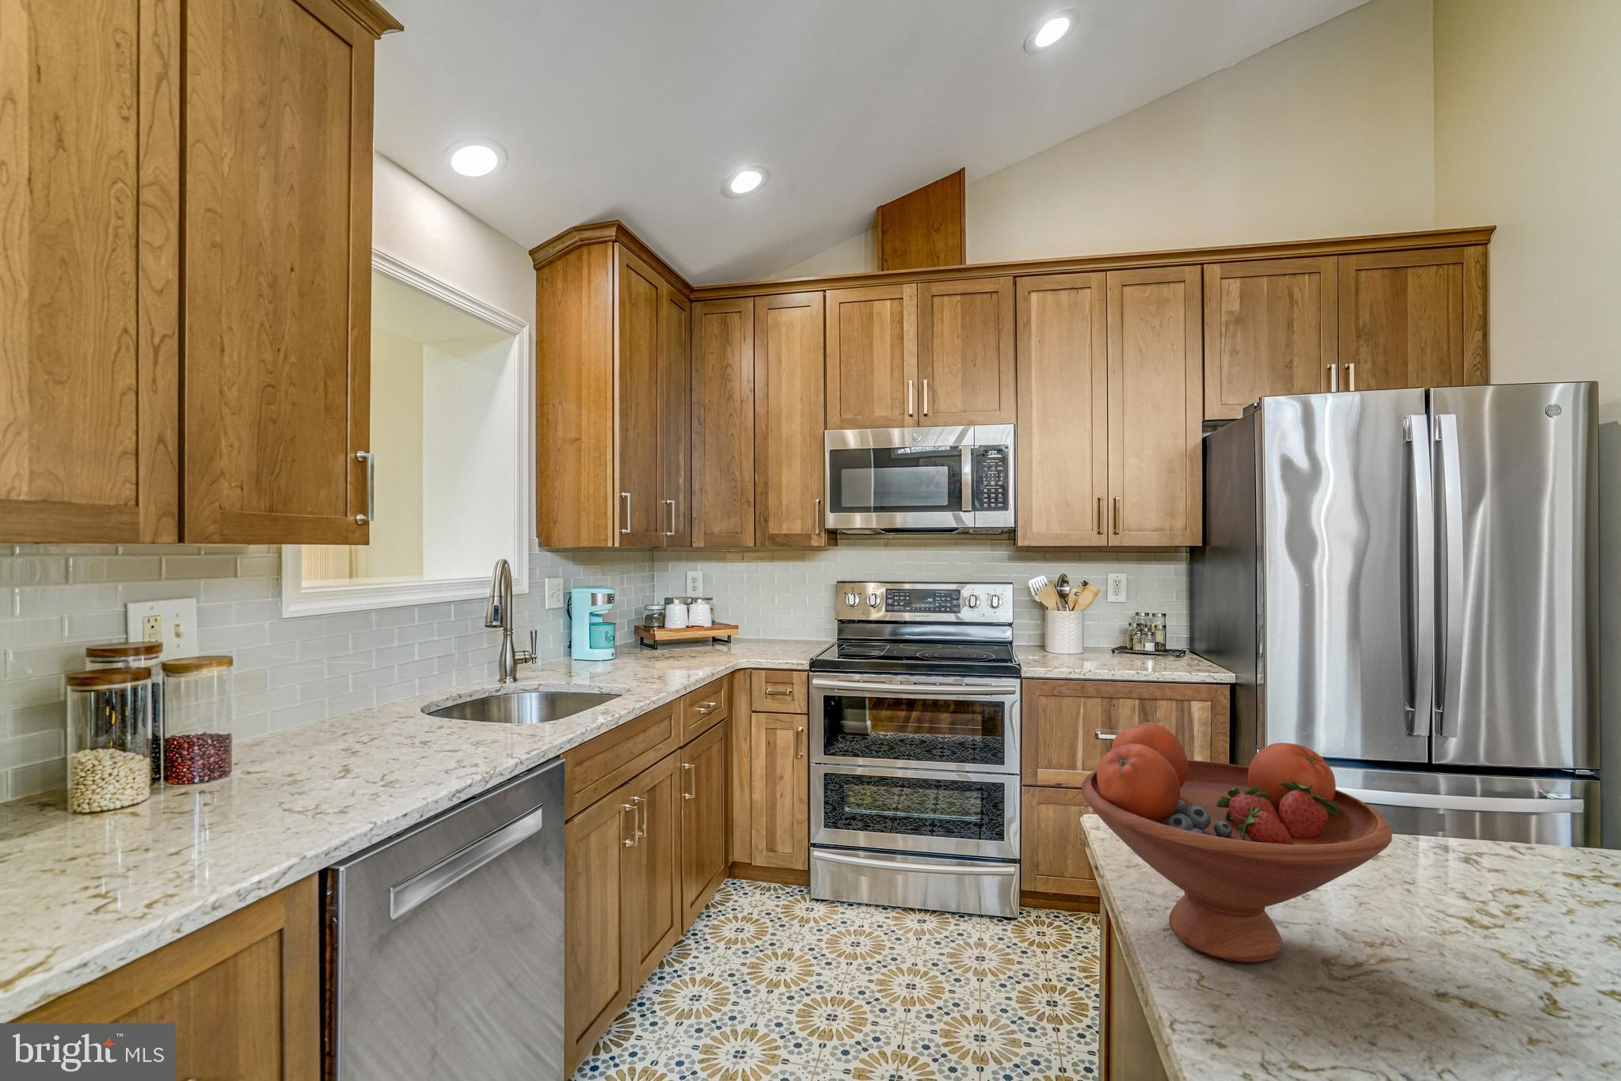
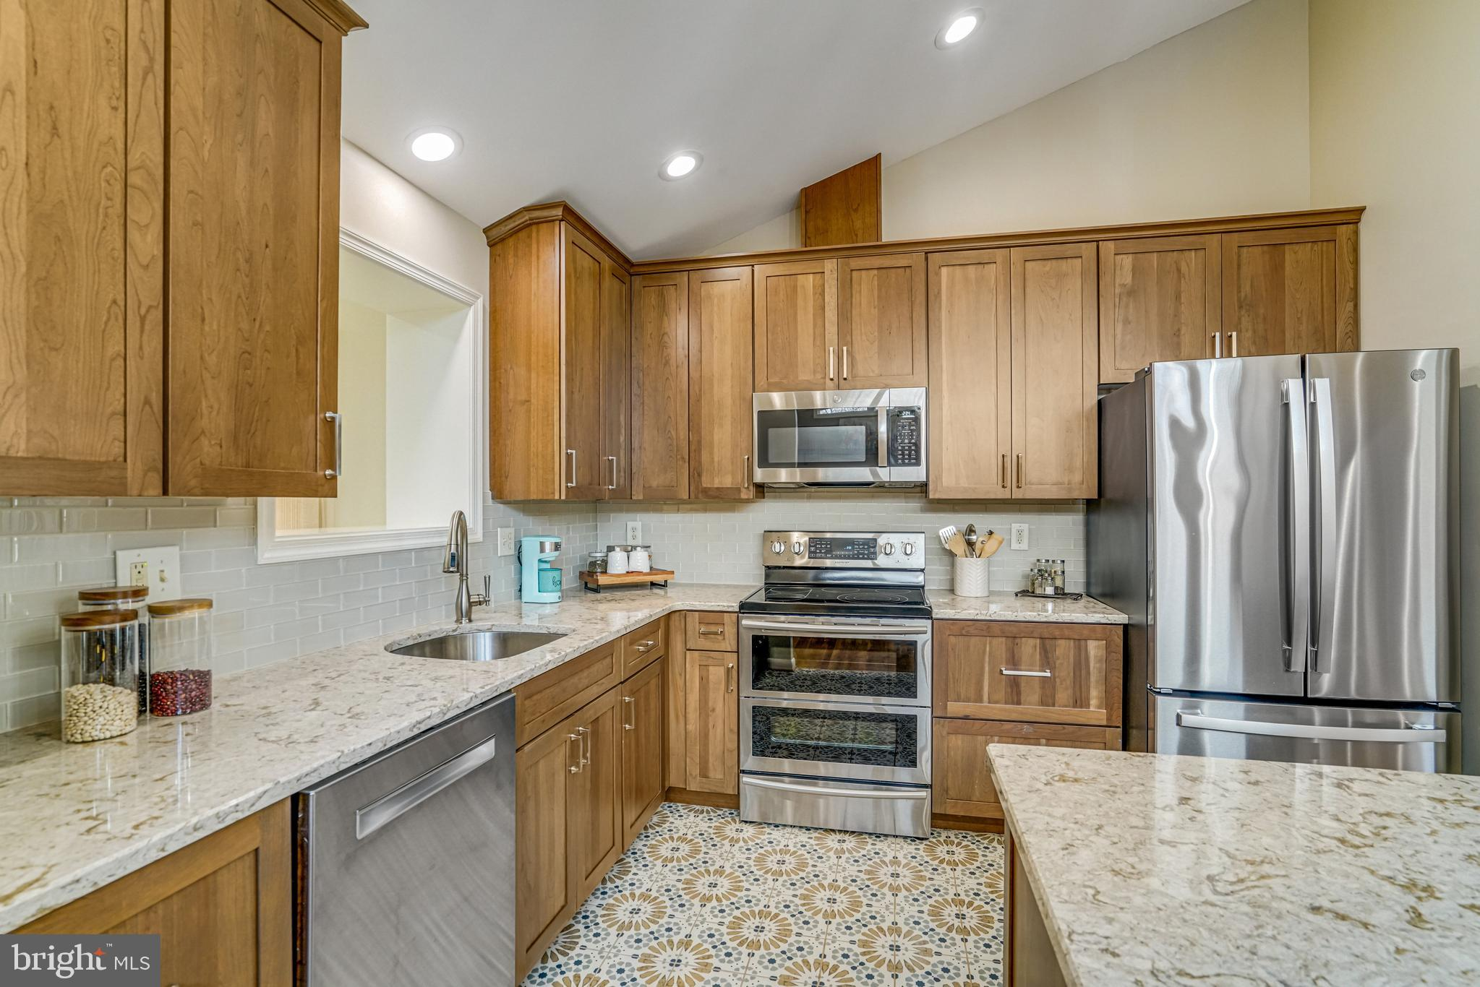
- fruit bowl (1224, 841)
